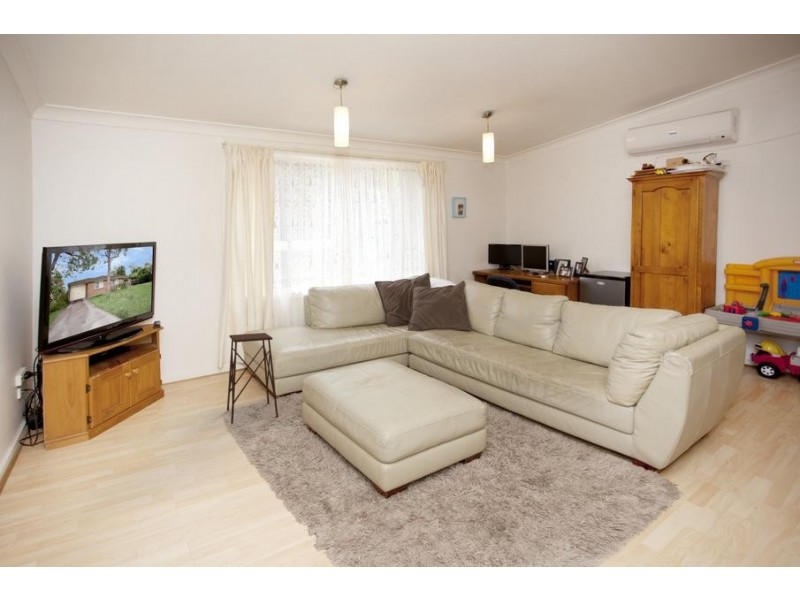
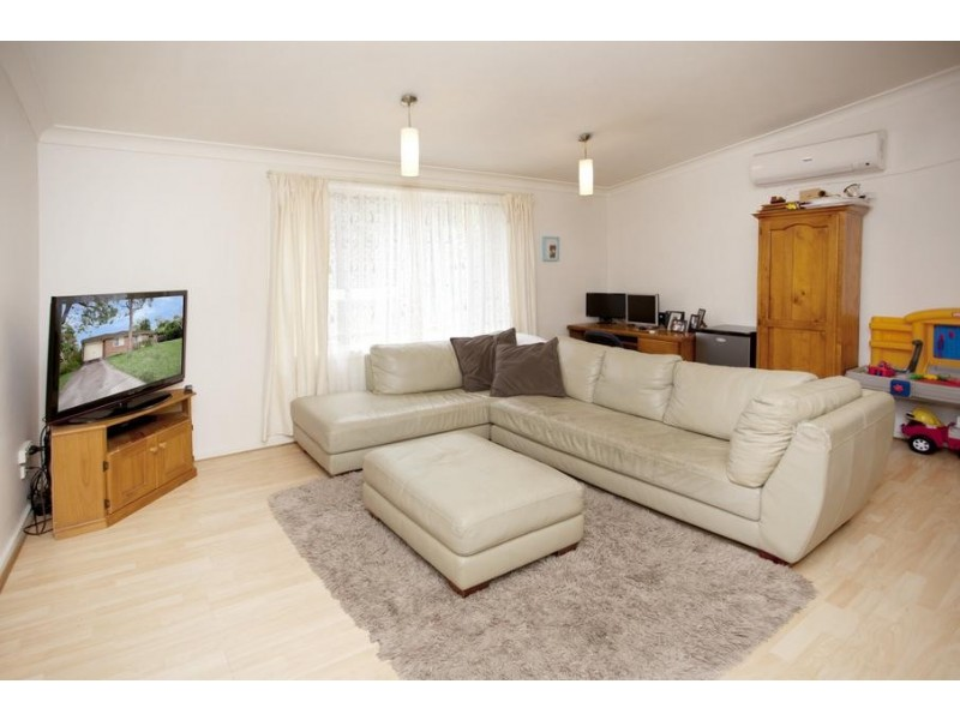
- side table (251, 376)
